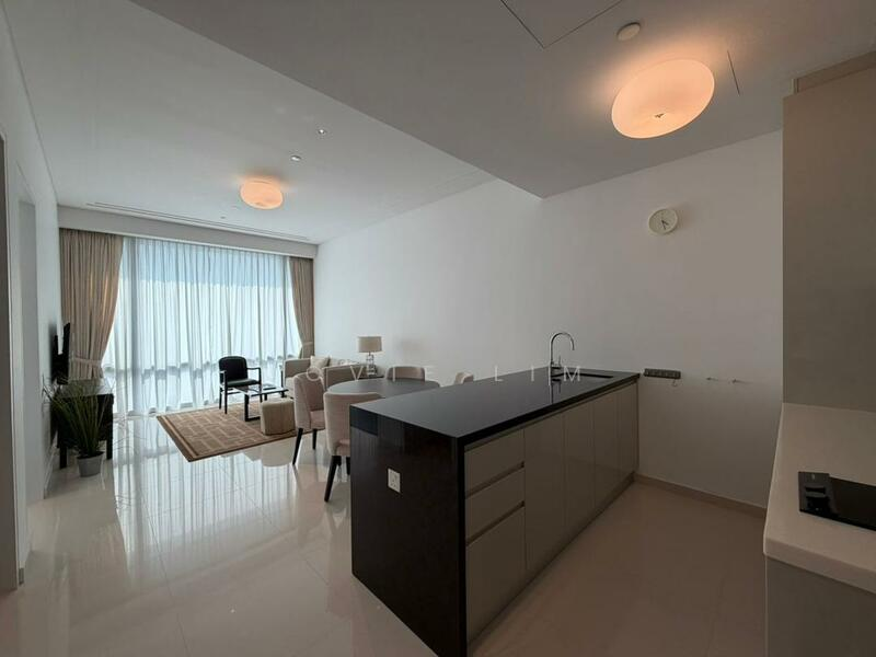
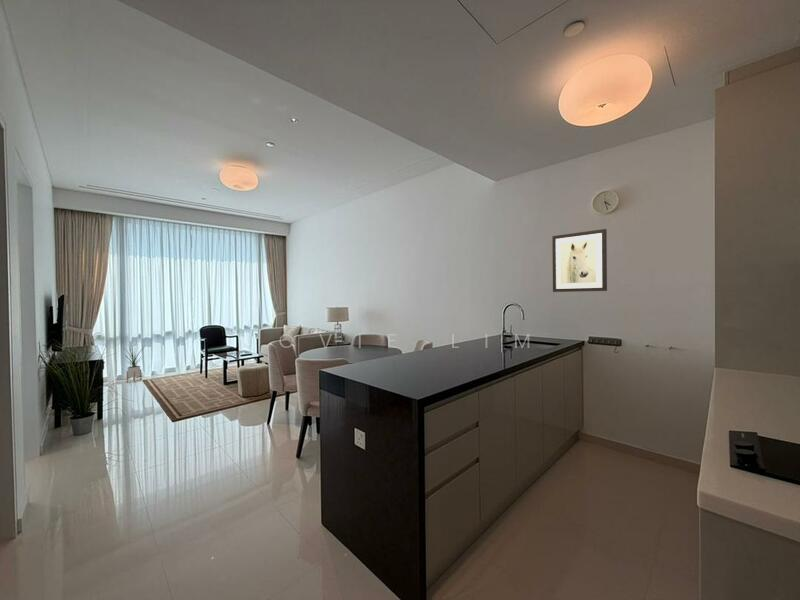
+ wall art (578, 262)
+ house plant (134, 362)
